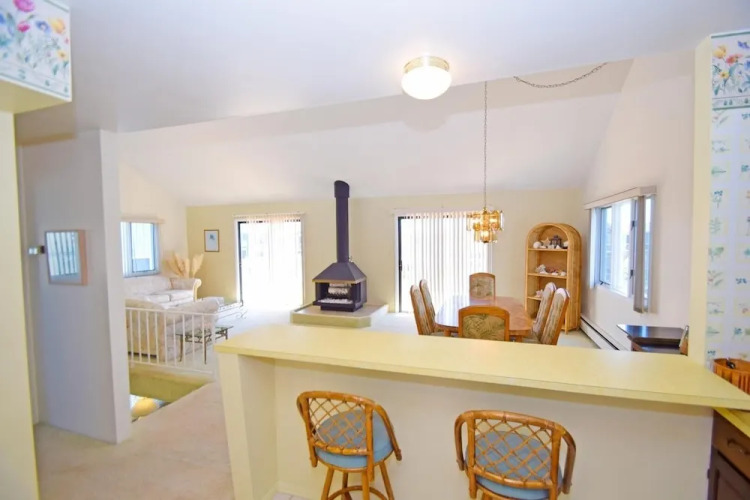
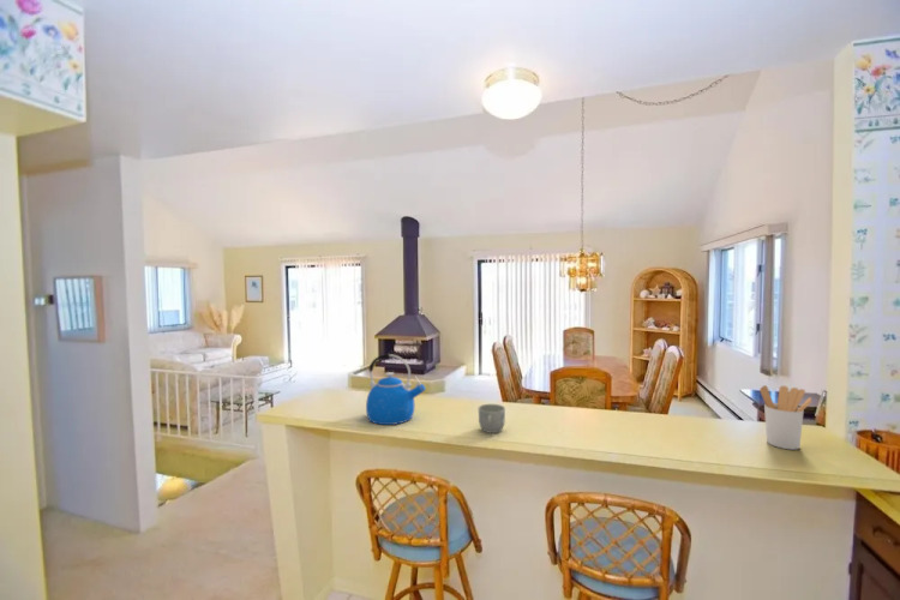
+ kettle (395, 385)
+ mug (491, 419)
+ utensil holder (785, 415)
